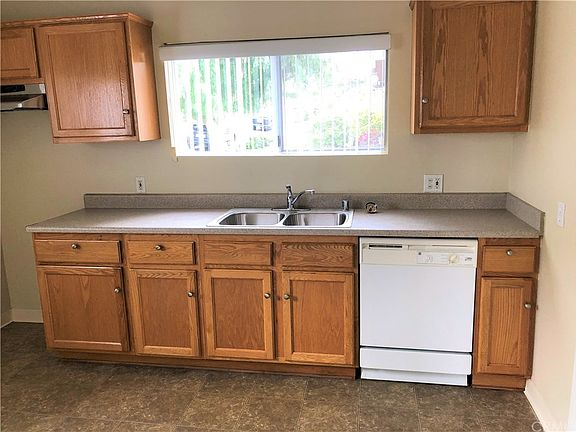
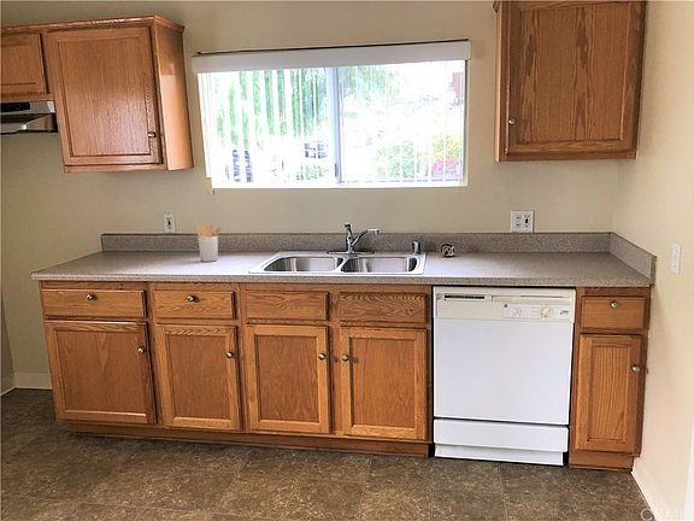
+ utensil holder (207, 241)
